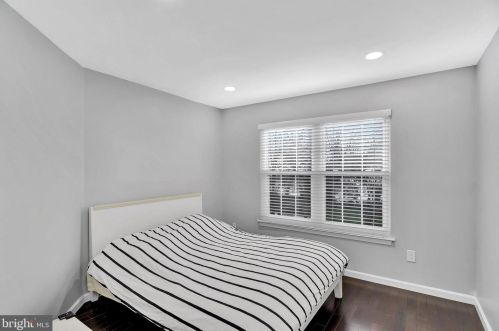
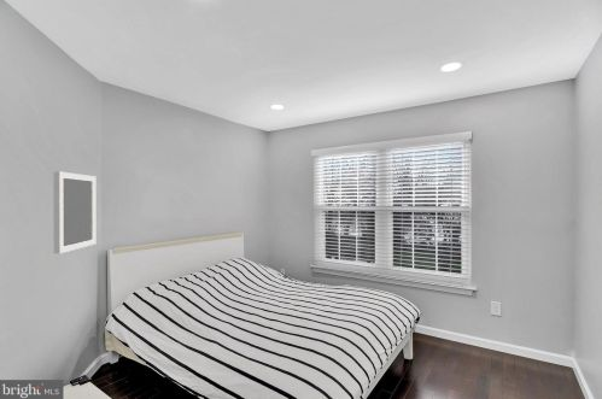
+ home mirror (76, 211)
